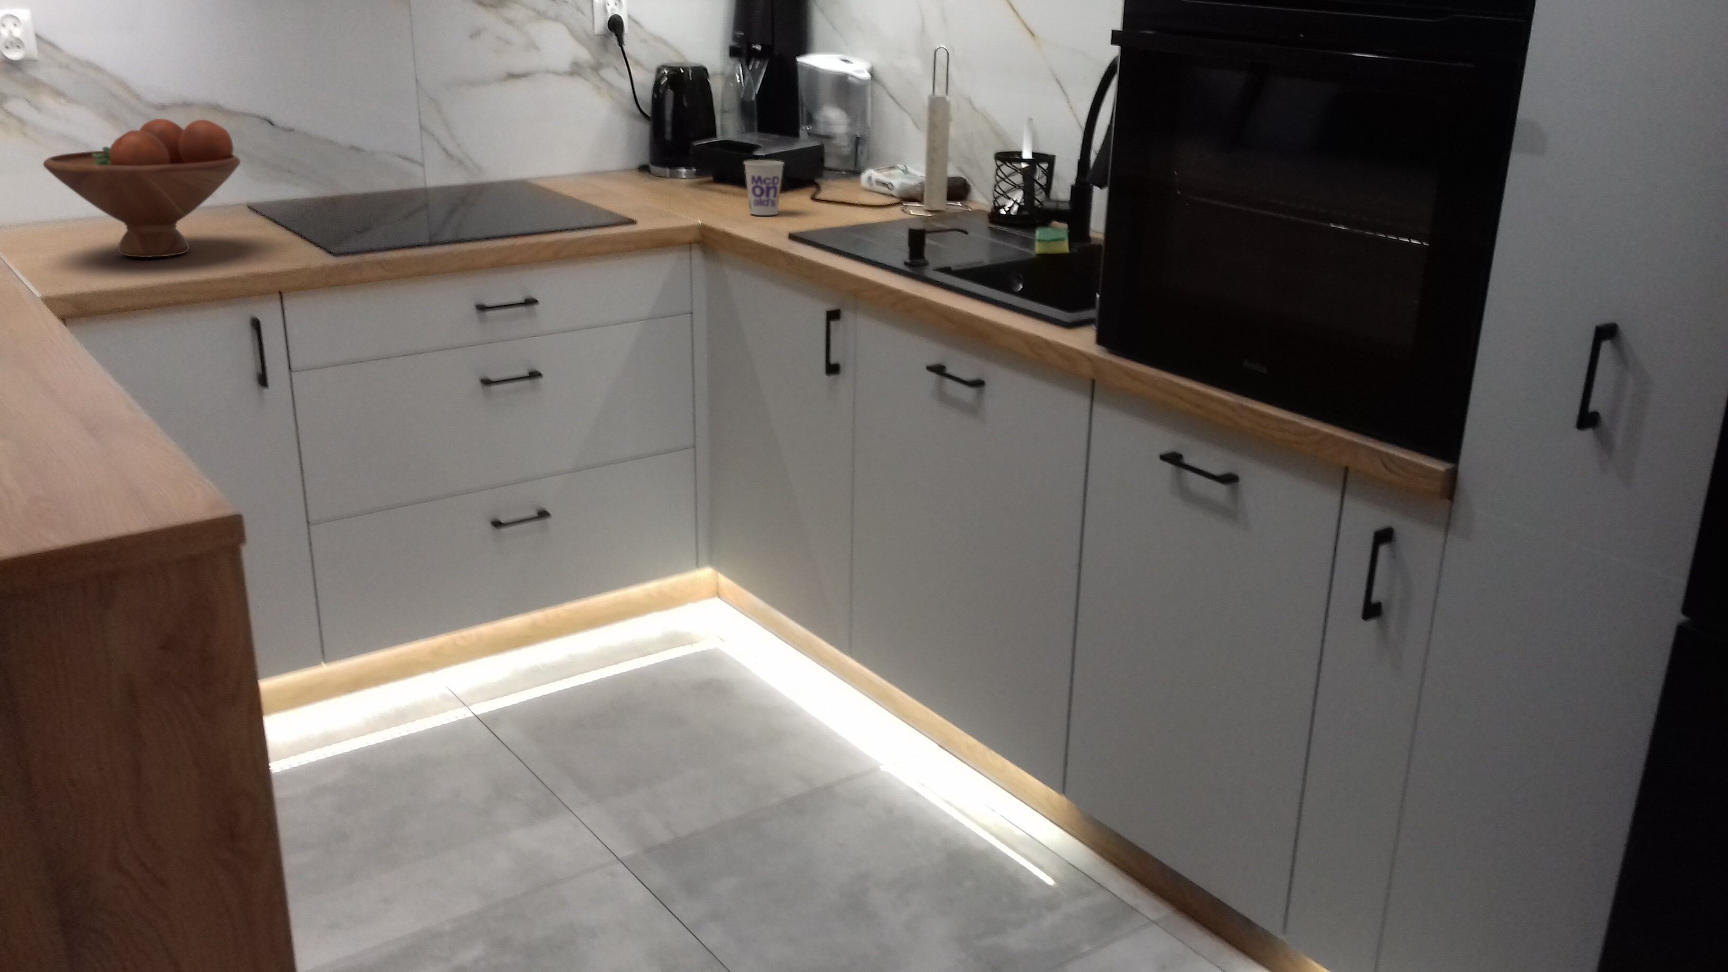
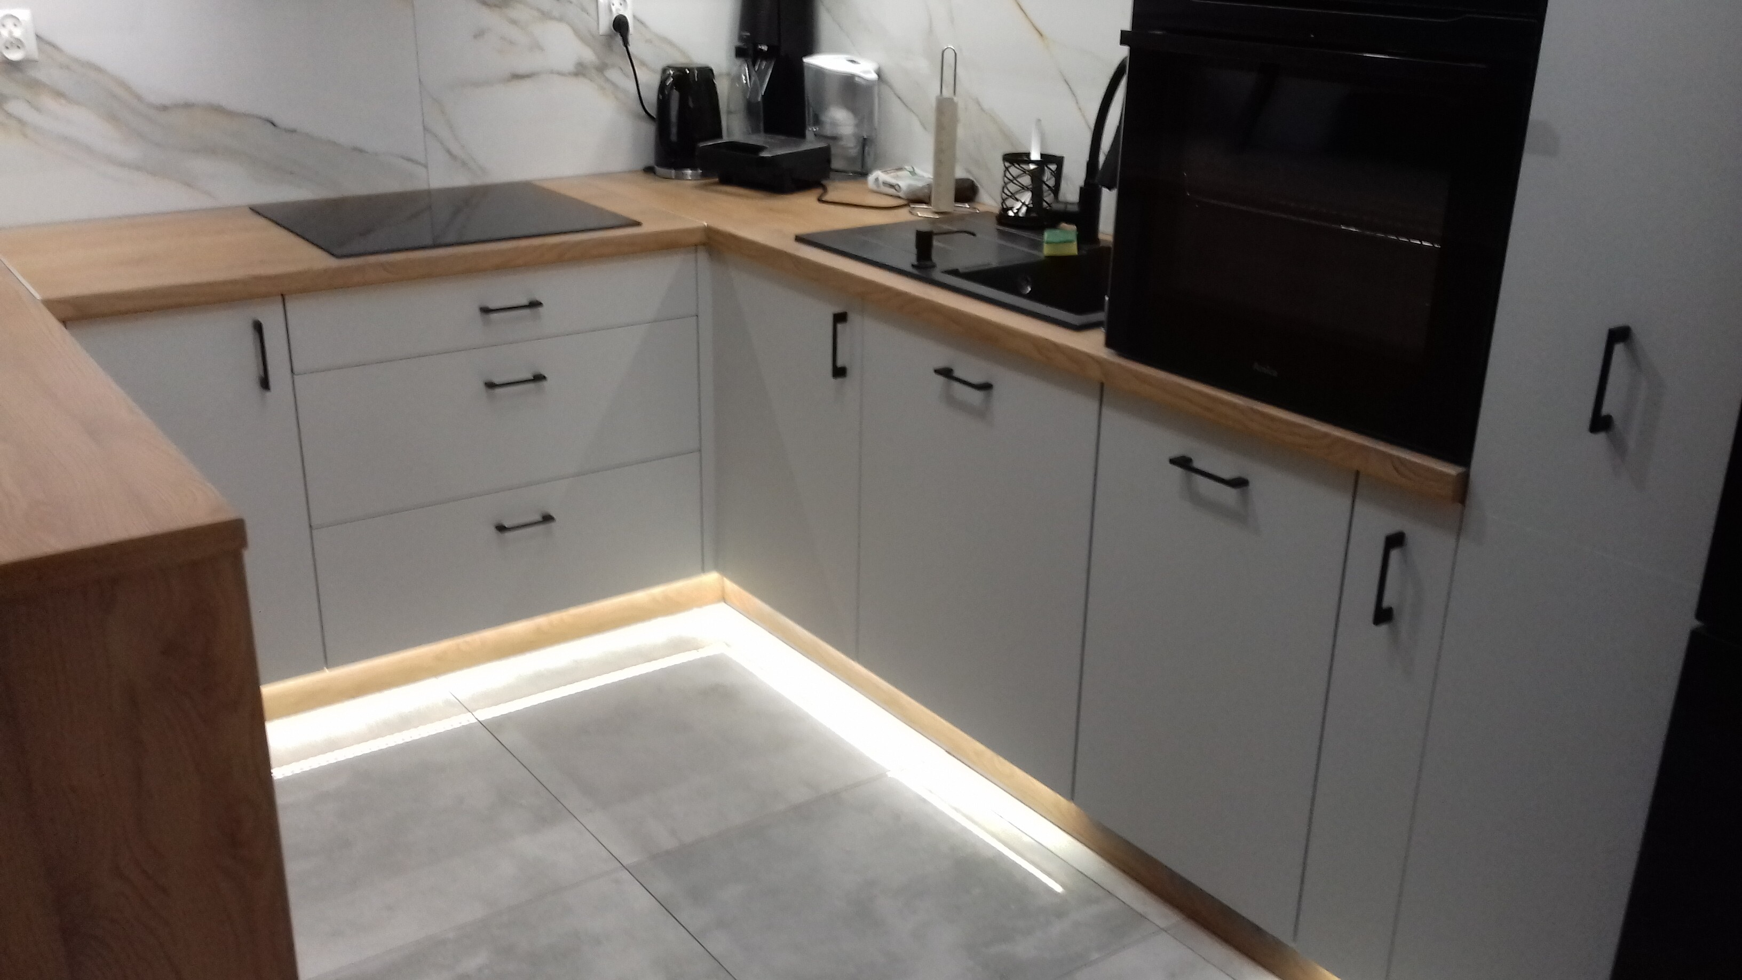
- fruit bowl (147, 188)
- cup (763, 188)
